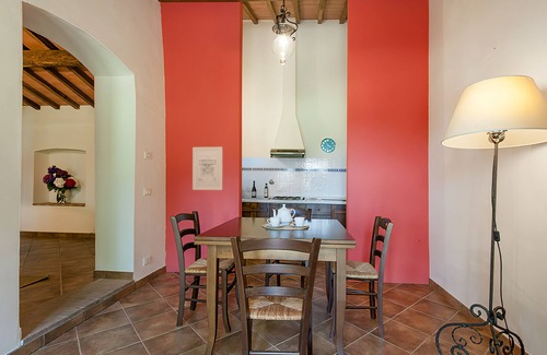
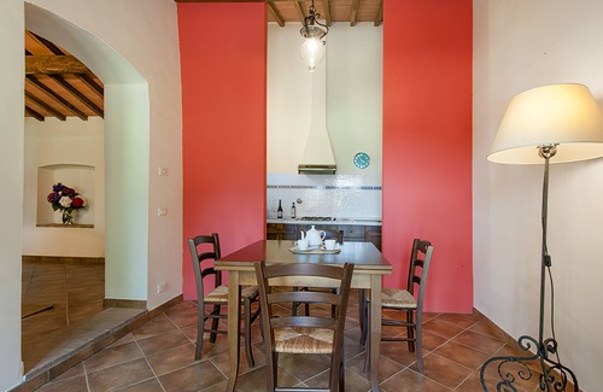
- wall art (207, 168)
